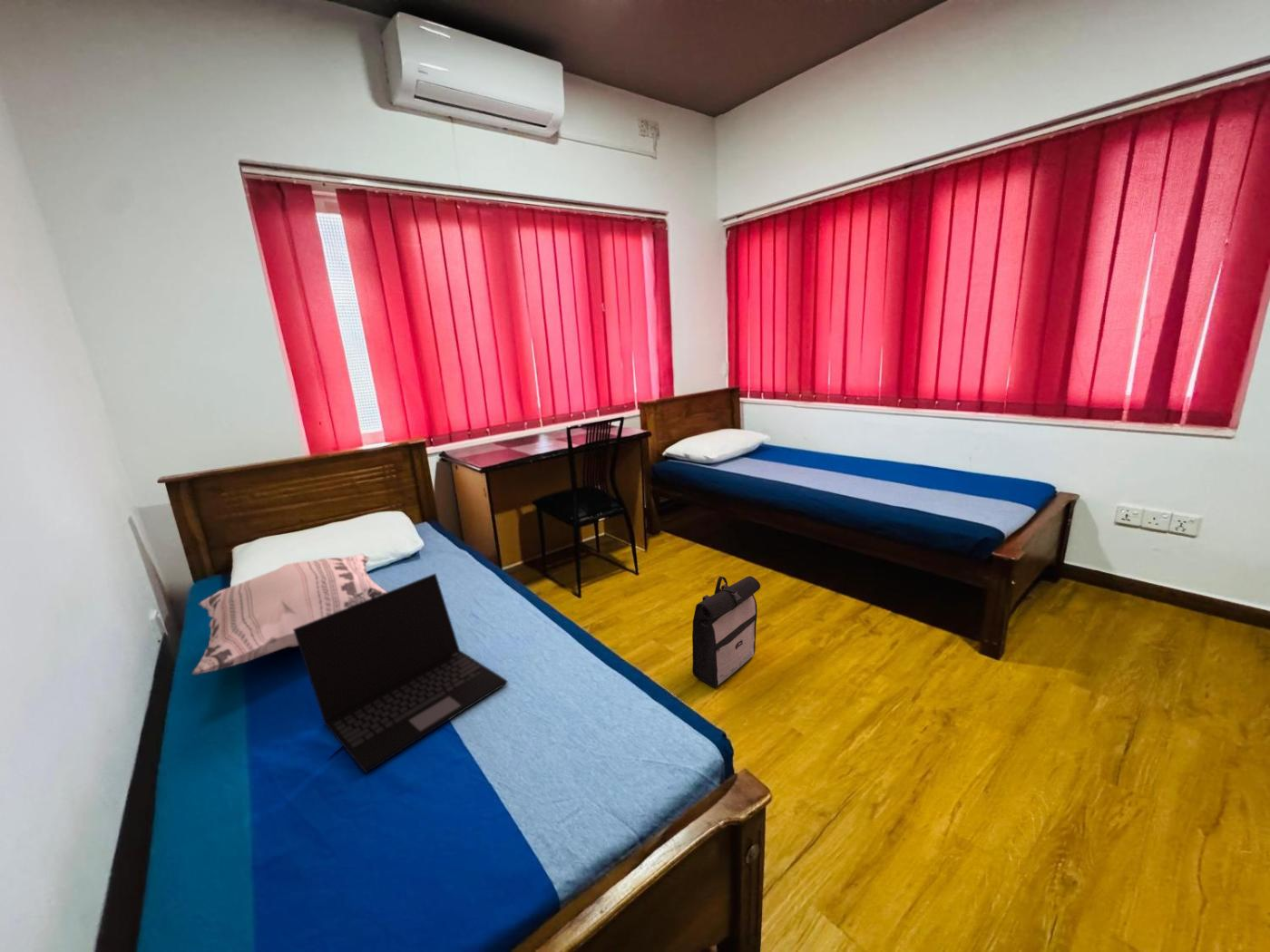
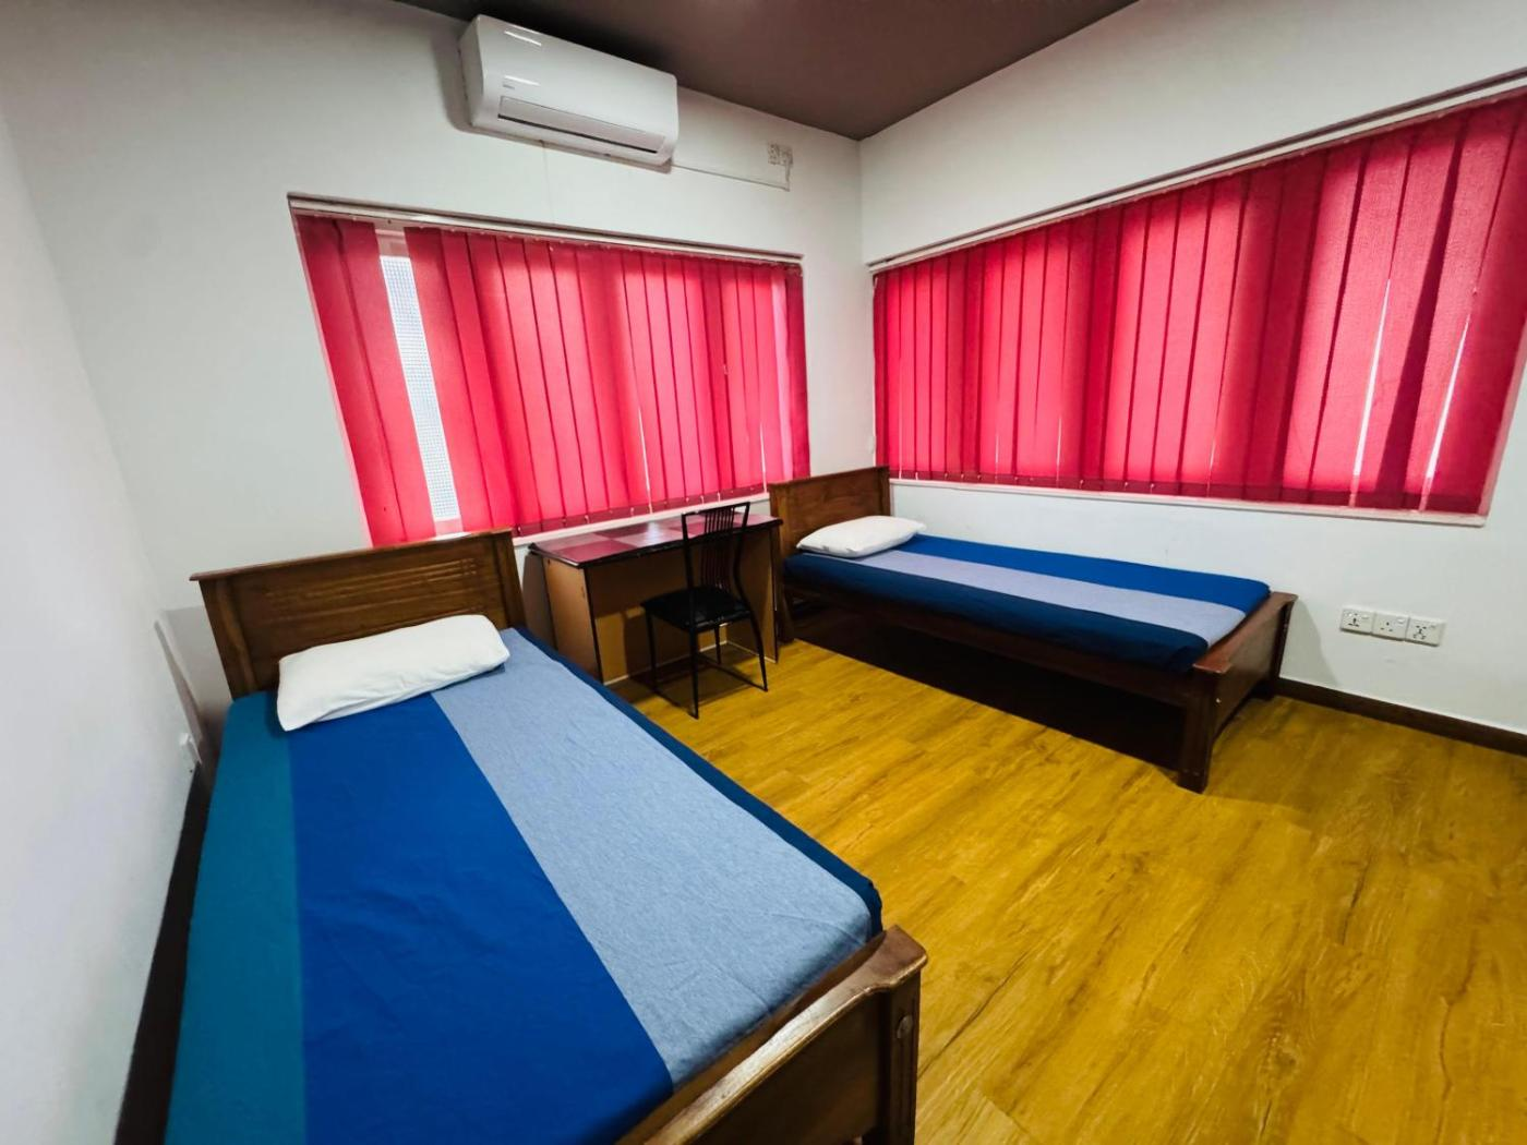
- decorative pillow (299, 602)
- backpack (725, 624)
- laptop (405, 657)
